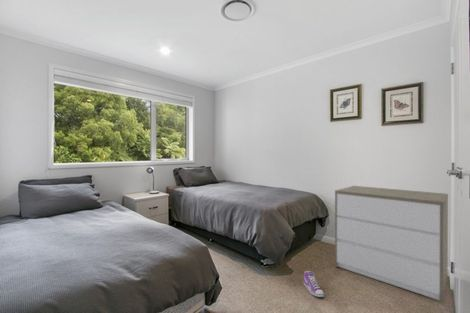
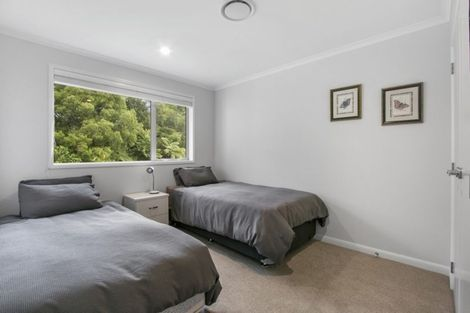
- sneaker (312, 281)
- dresser (388, 231)
